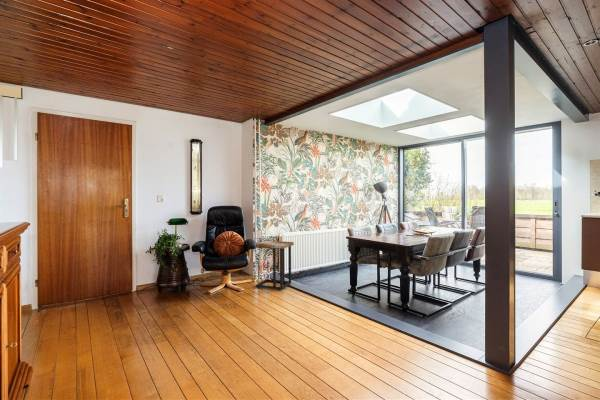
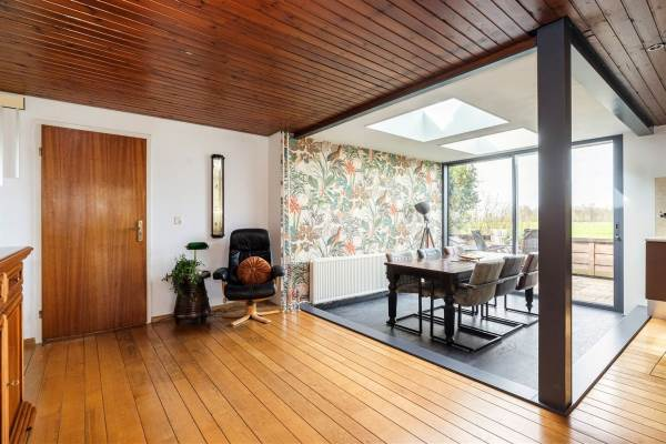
- side table (274, 264)
